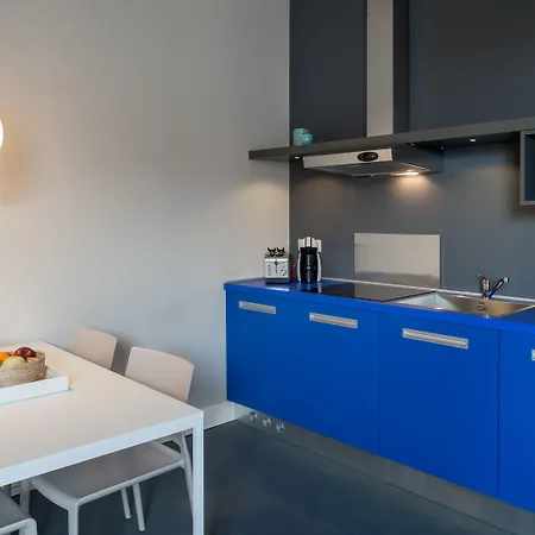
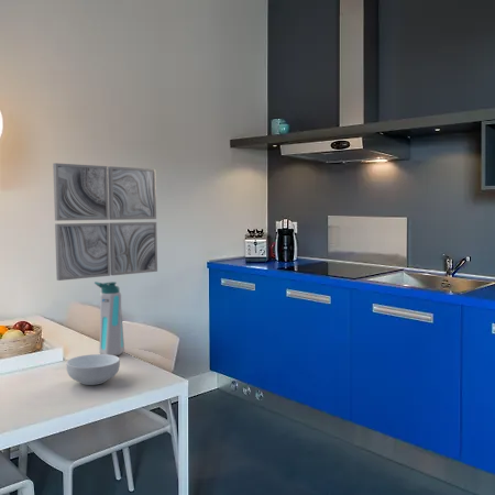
+ wall art (109, 219)
+ water bottle (109, 318)
+ cereal bowl (94, 371)
